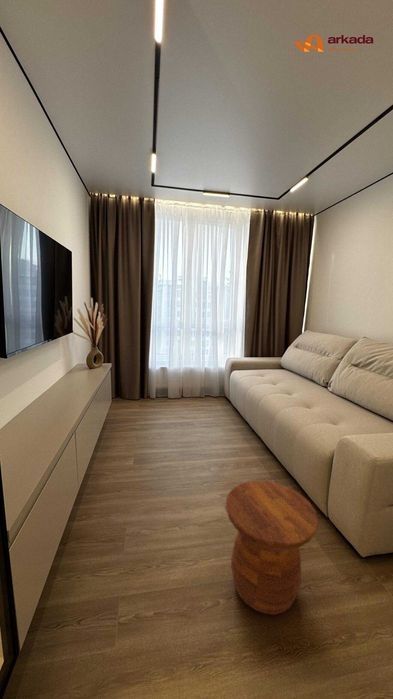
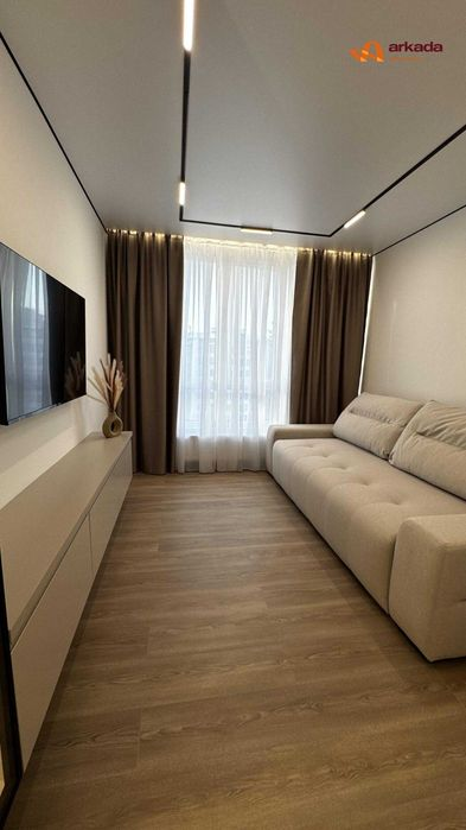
- side table (266, 548)
